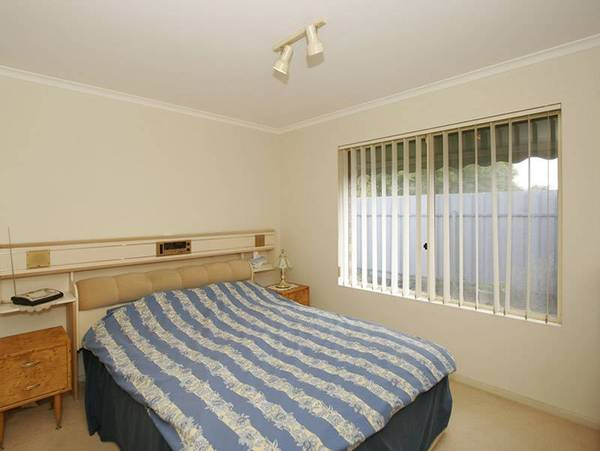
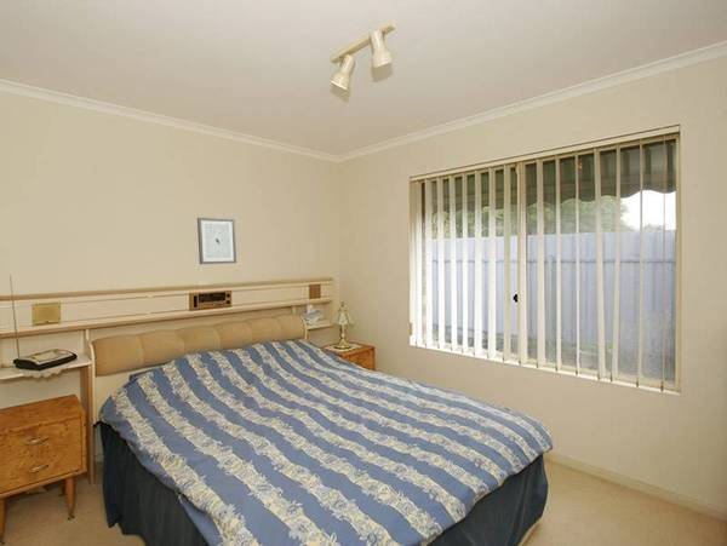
+ wall art (217, 241)
